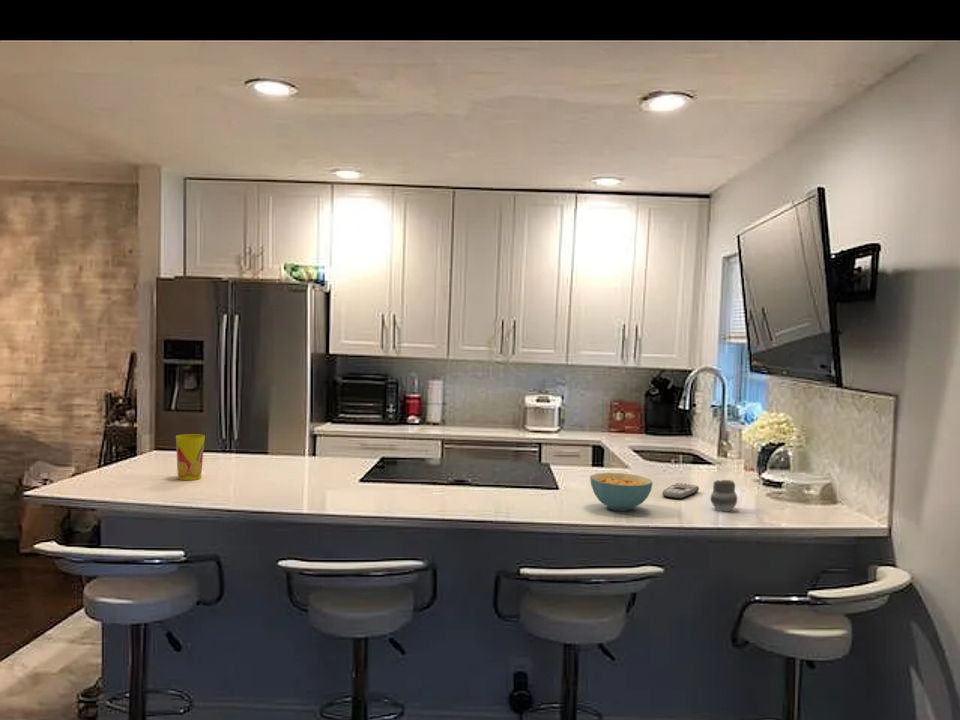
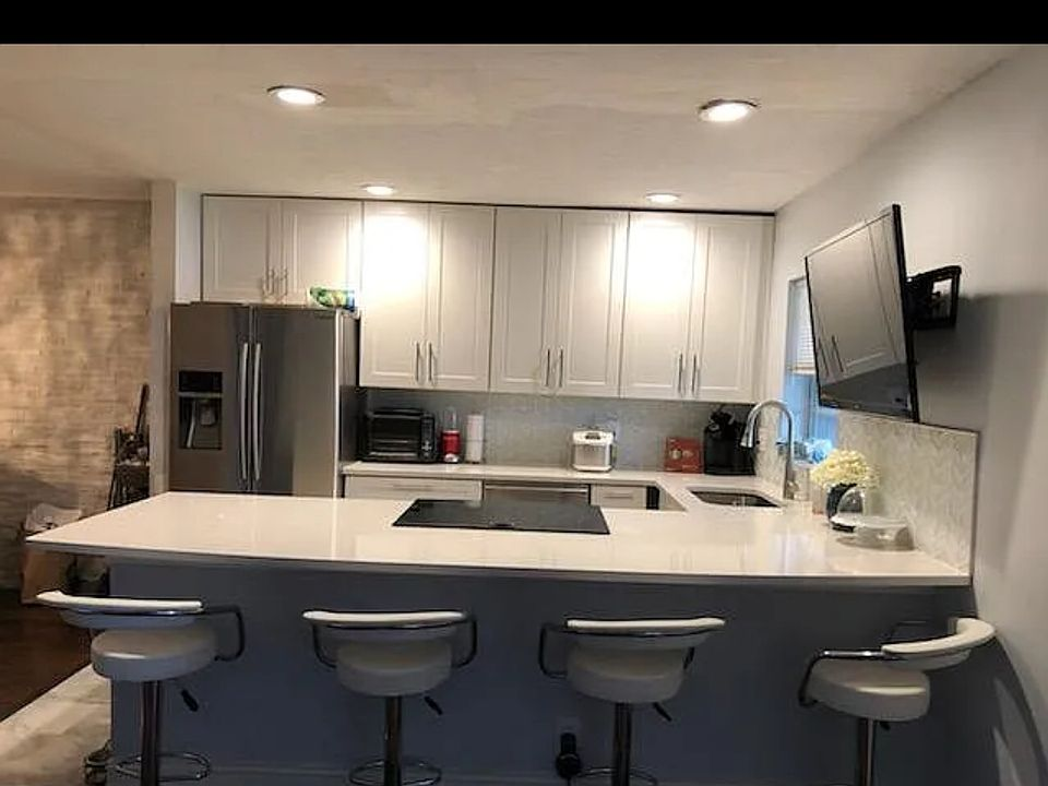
- cup (189, 457)
- cup (725, 495)
- remote control (679, 491)
- cereal bowl (620, 493)
